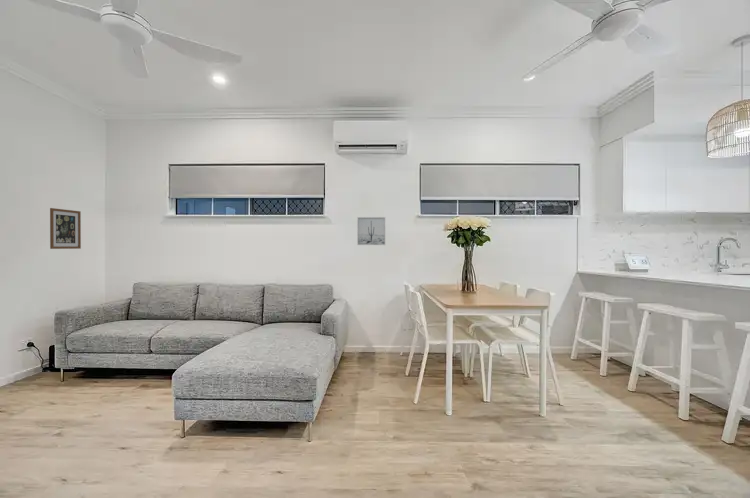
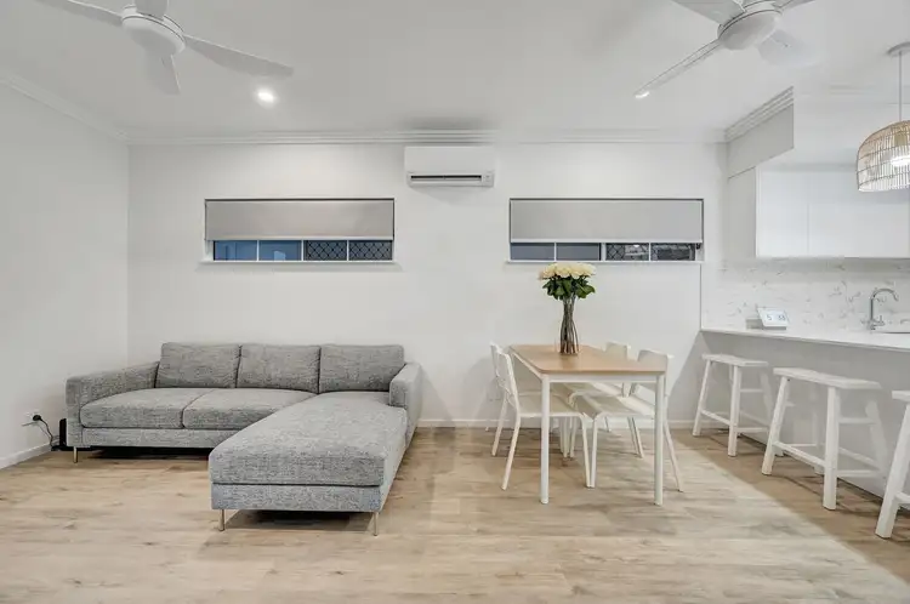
- wall art (371, 231)
- wall art (66, 229)
